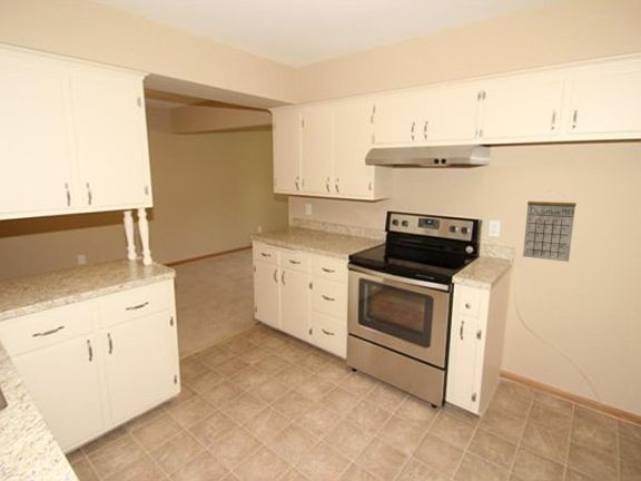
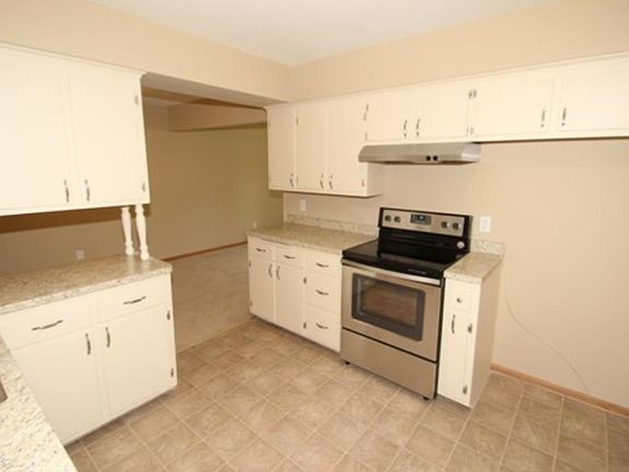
- calendar (549, 224)
